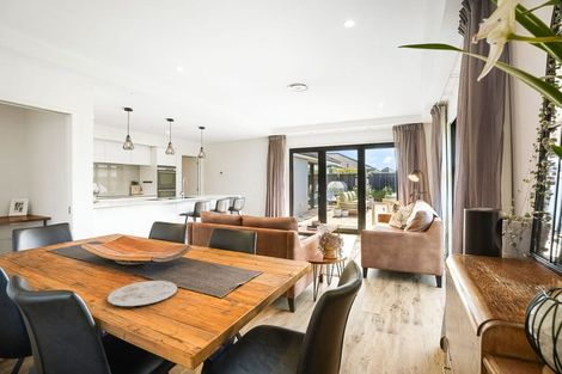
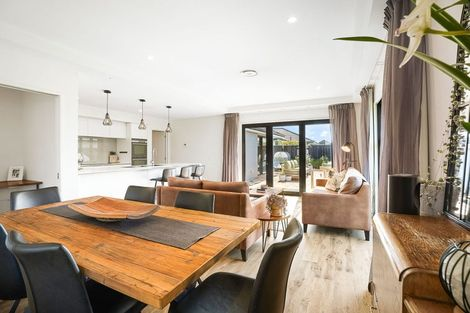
- plate (143, 293)
